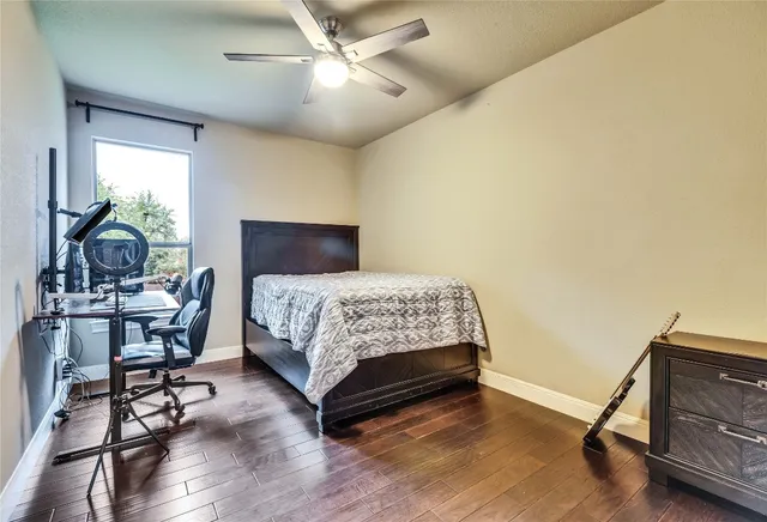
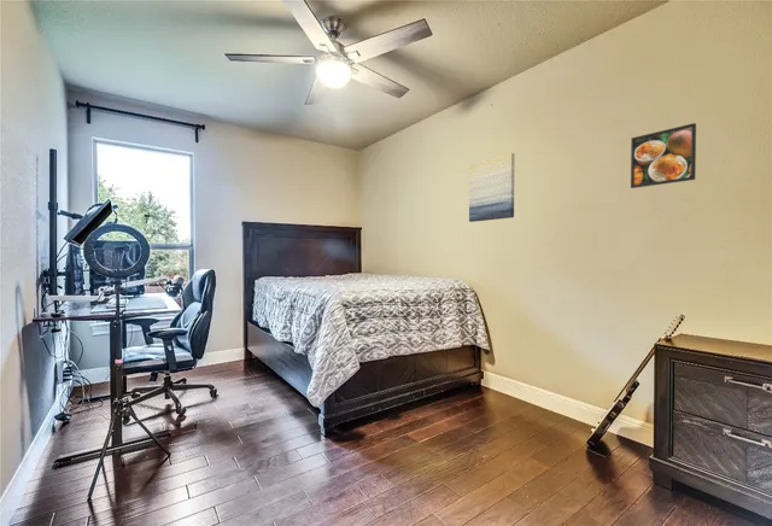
+ wall art (490, 189)
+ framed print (661, 157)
